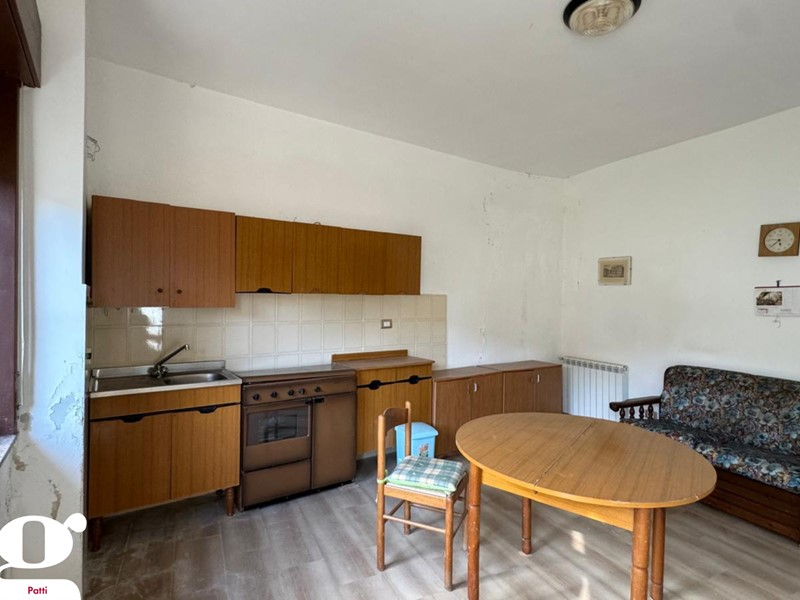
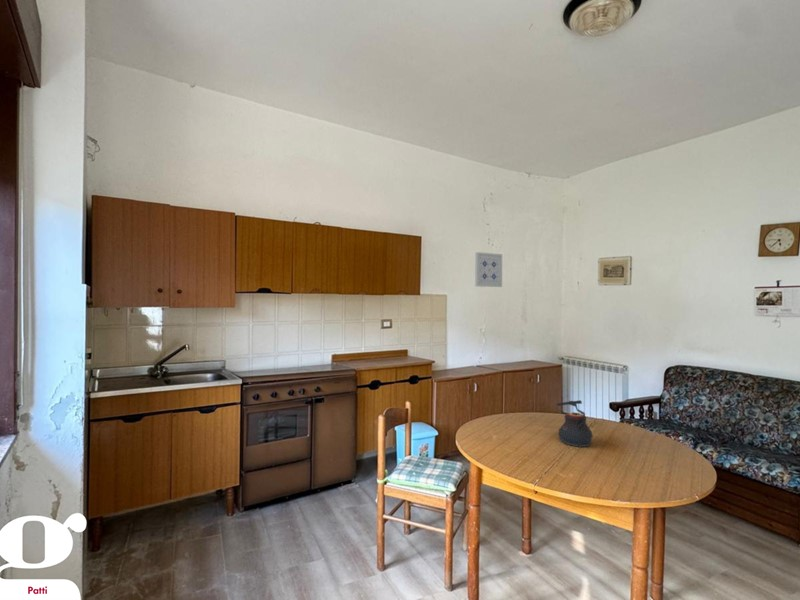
+ wall art (489, 270)
+ teapot (575, 421)
